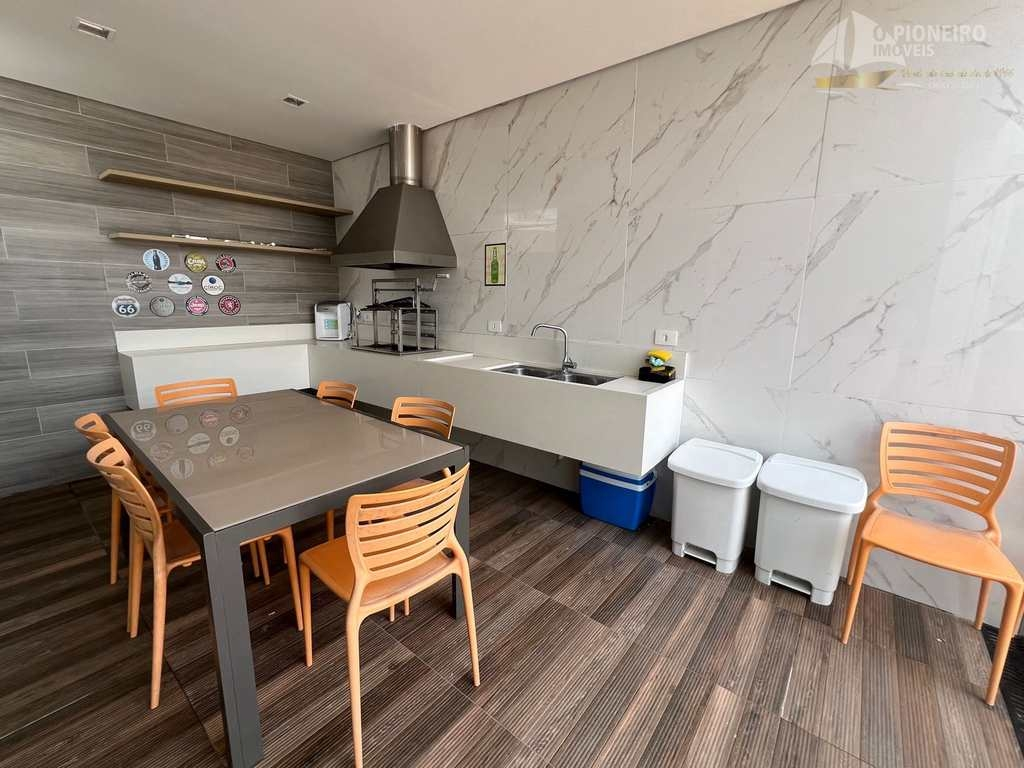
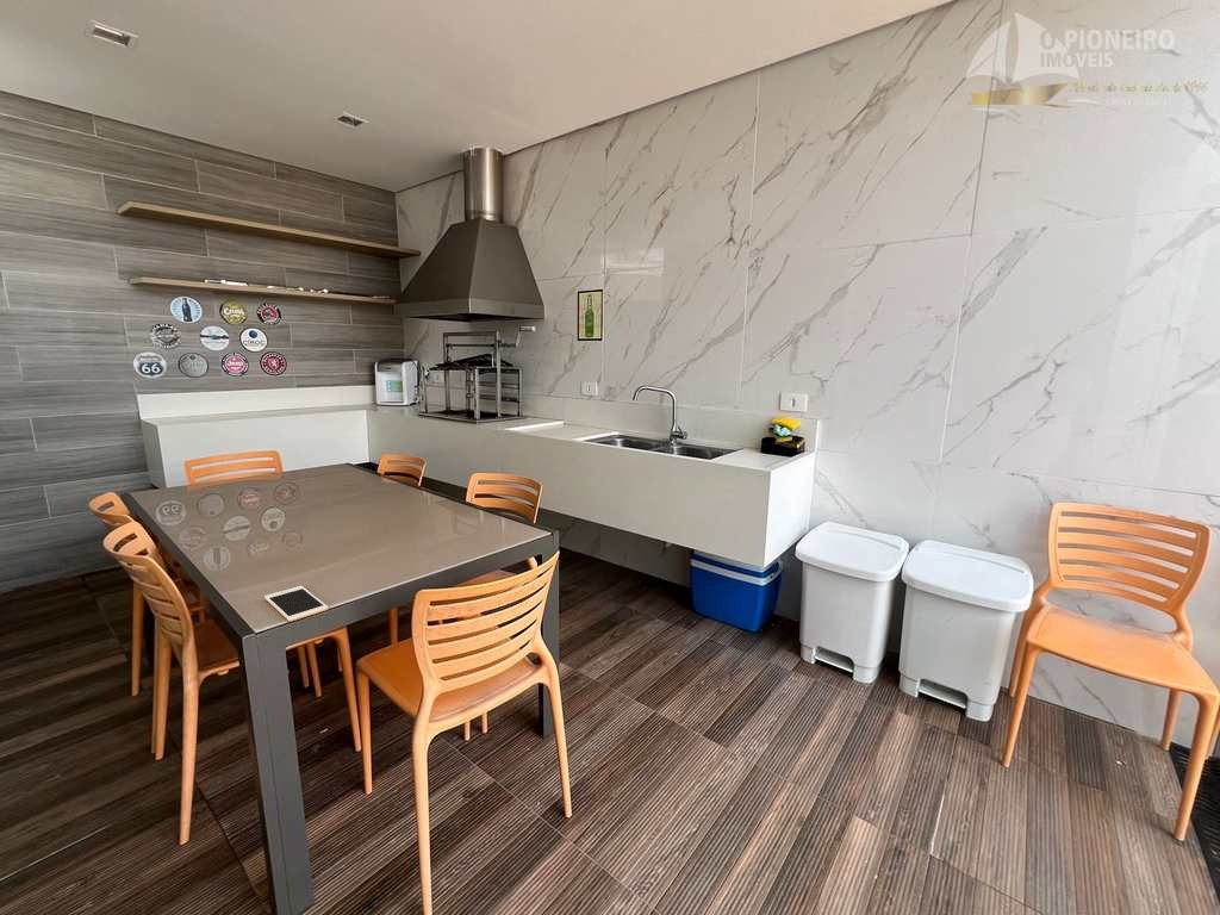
+ cell phone (295, 602)
